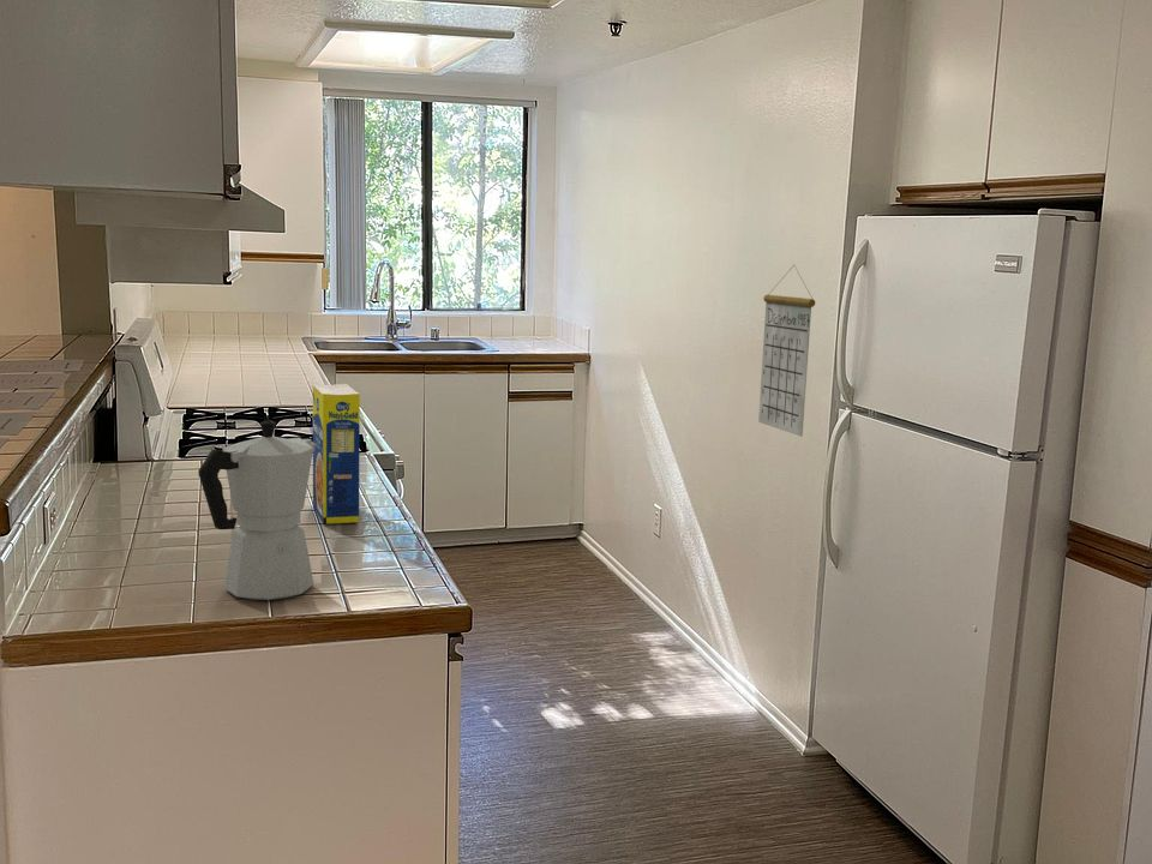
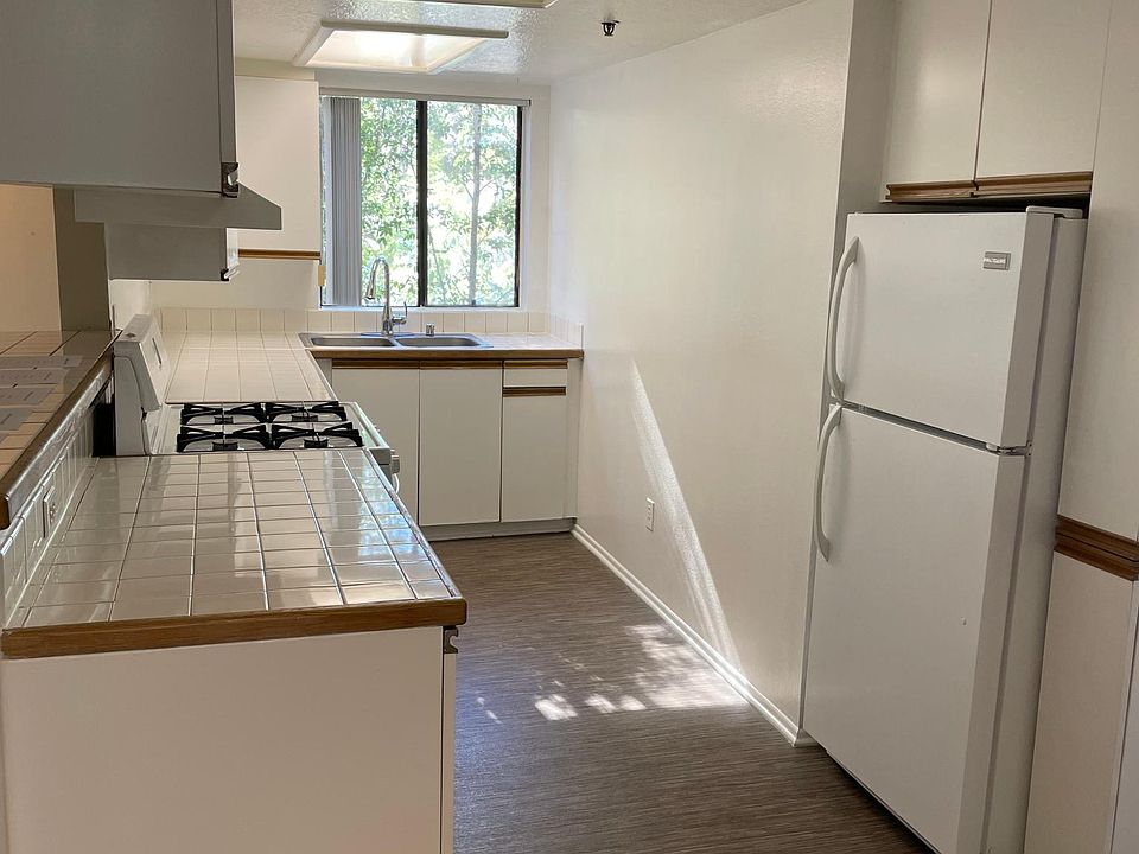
- legume (335, 451)
- calendar (785, 347)
- moka pot (260, 506)
